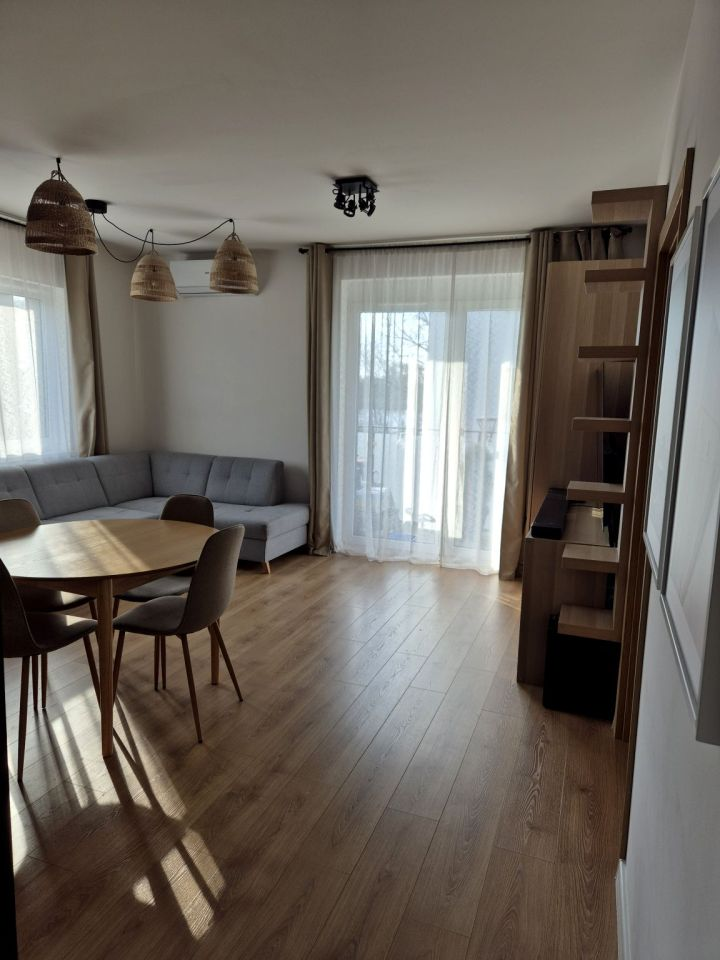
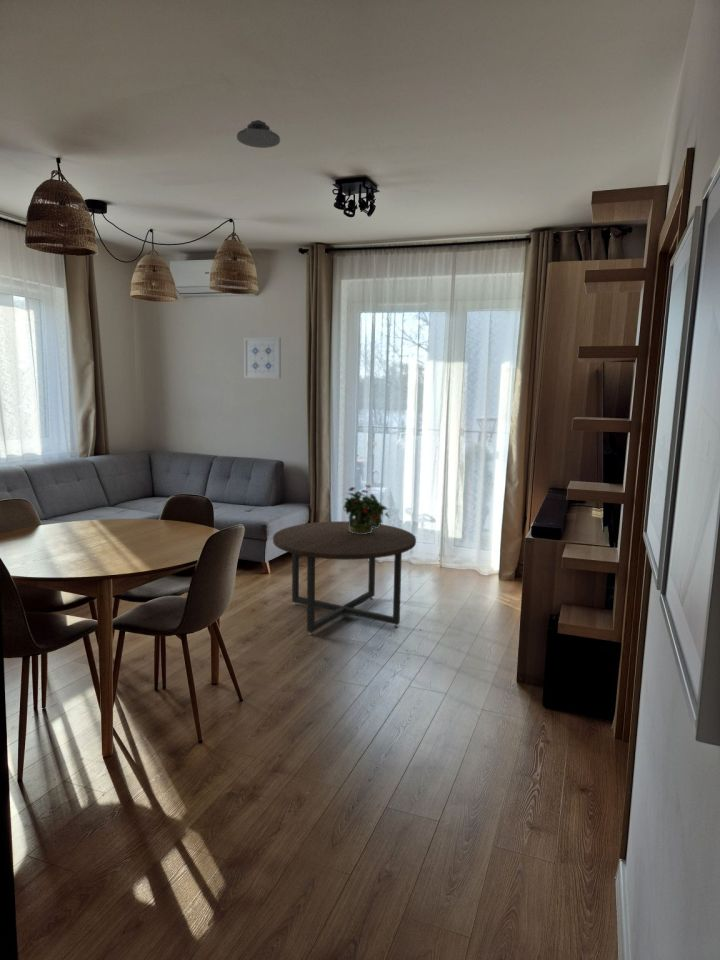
+ wall art (262, 358)
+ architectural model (258, 129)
+ potted plant (366, 508)
+ coffee table (344, 558)
